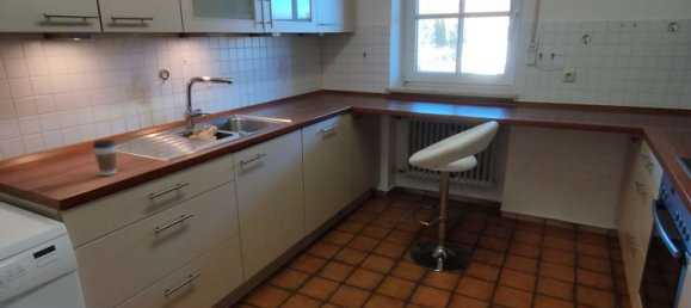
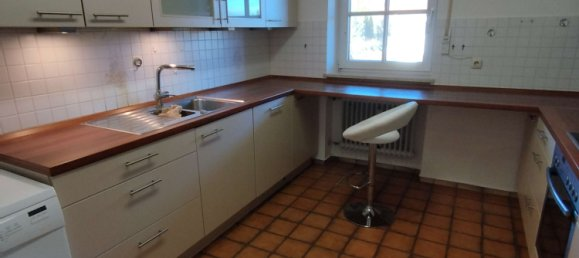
- coffee cup (106, 158)
